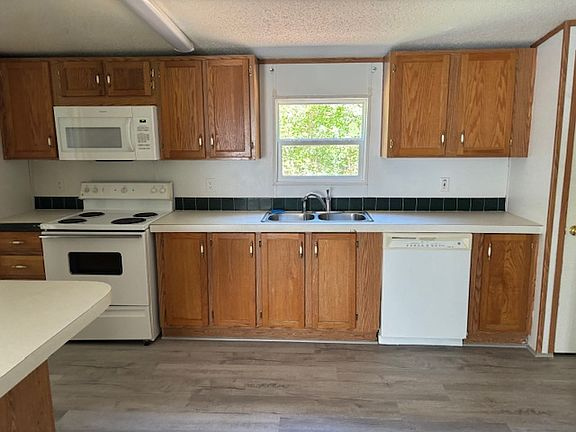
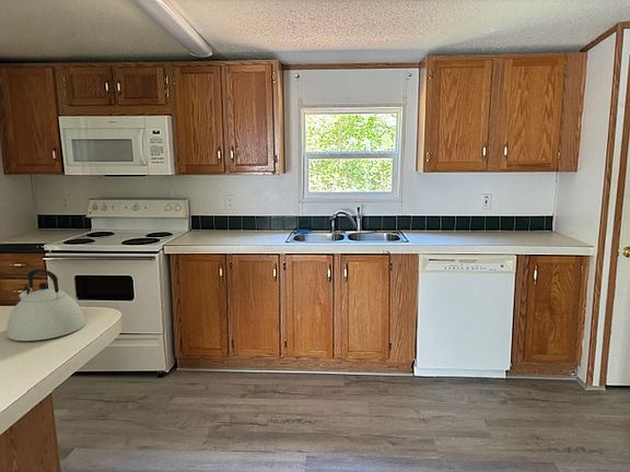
+ kettle (43, 298)
